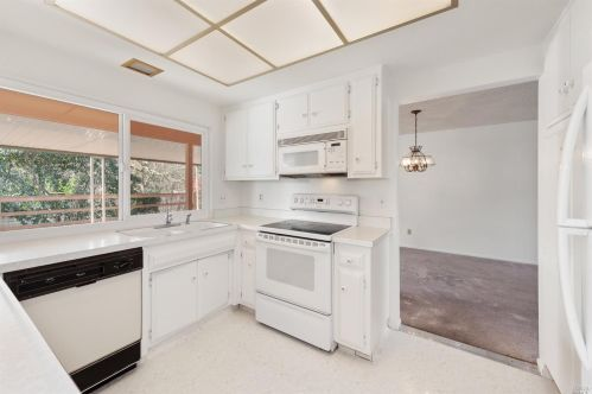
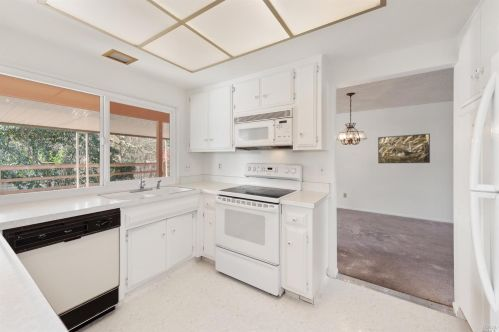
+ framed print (402, 149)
